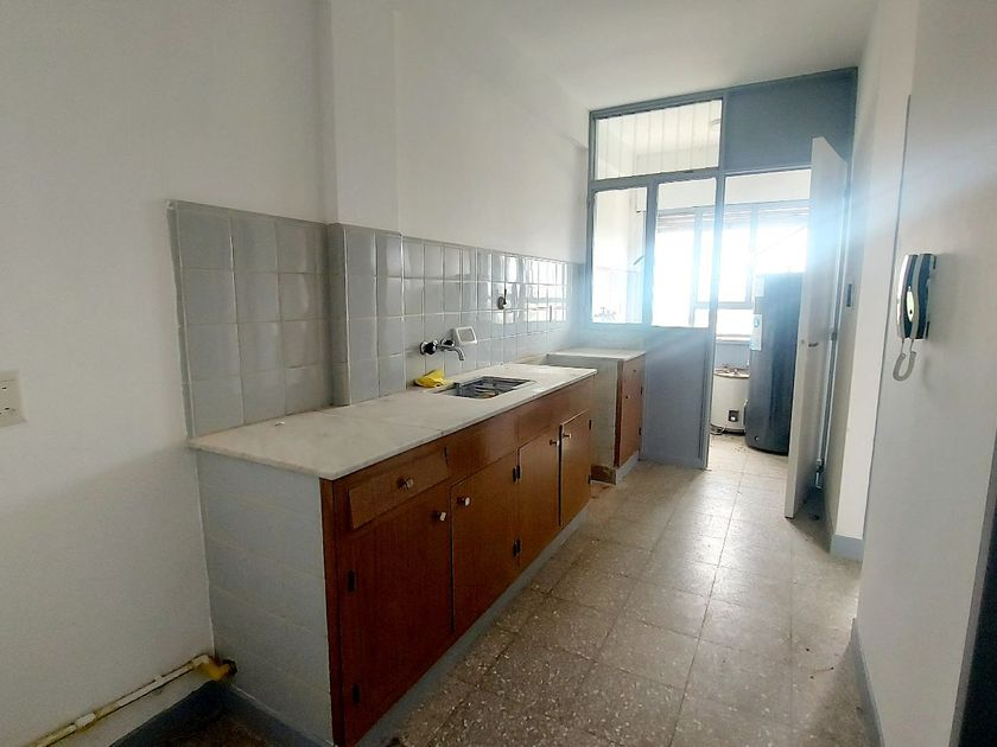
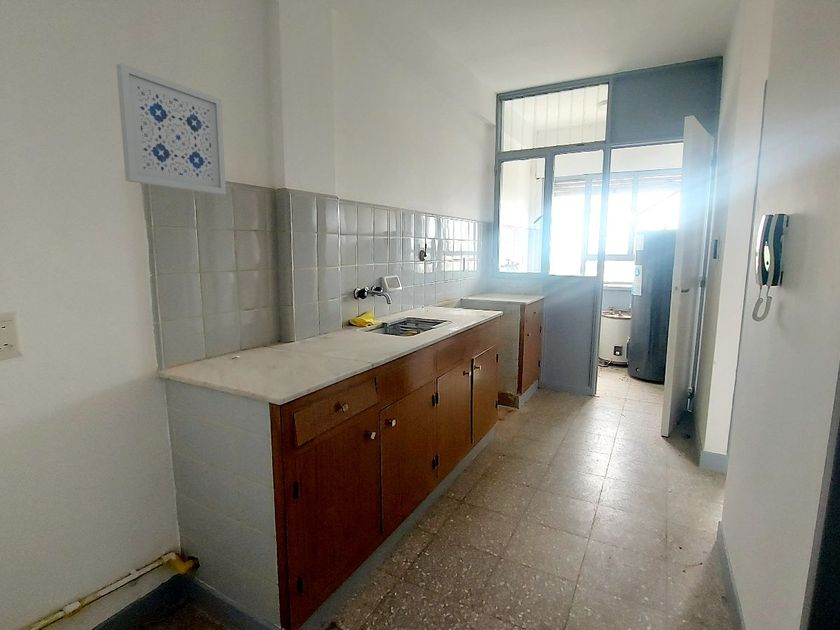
+ wall art (177, 136)
